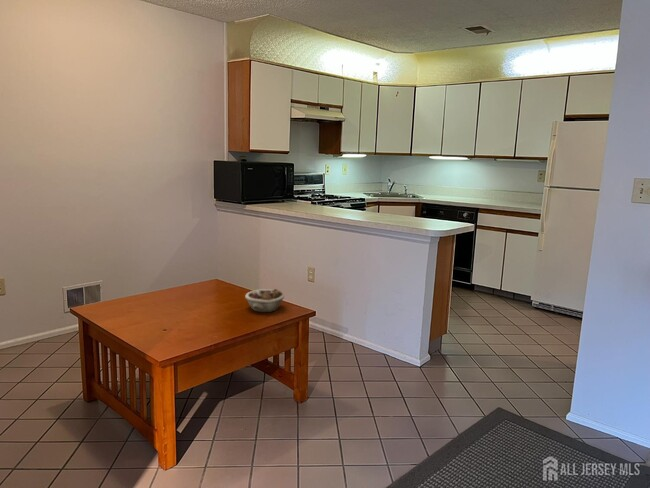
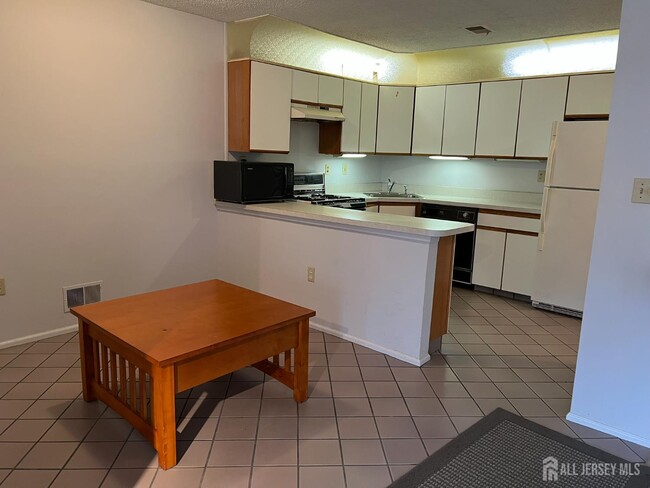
- succulent planter (264, 298)
